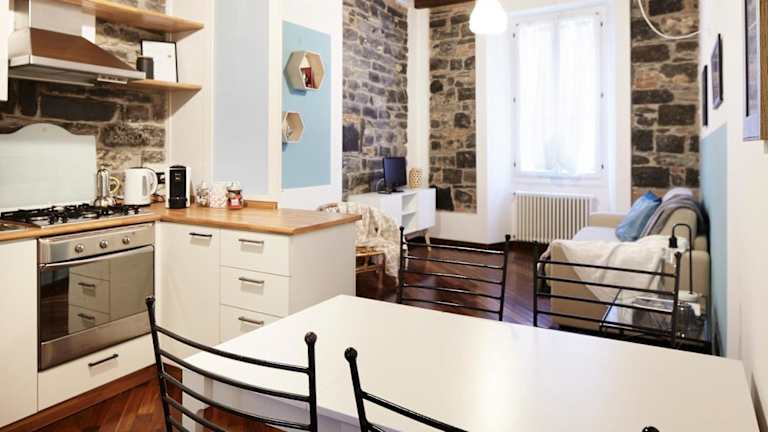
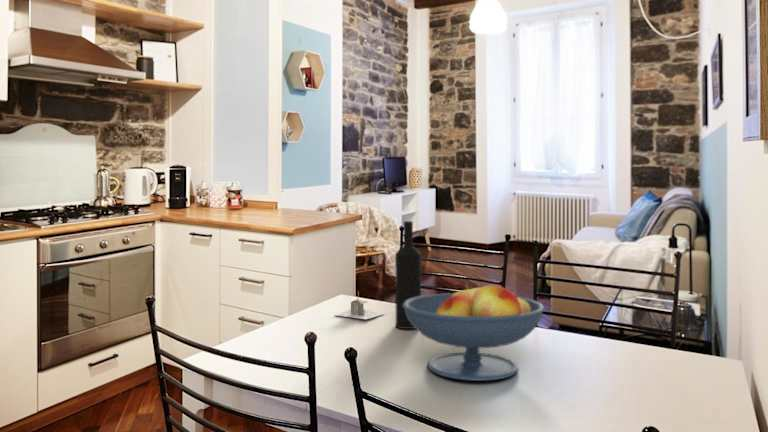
+ wine bottle (408, 273)
+ architectural model (359, 302)
+ fruit bowl (472, 324)
